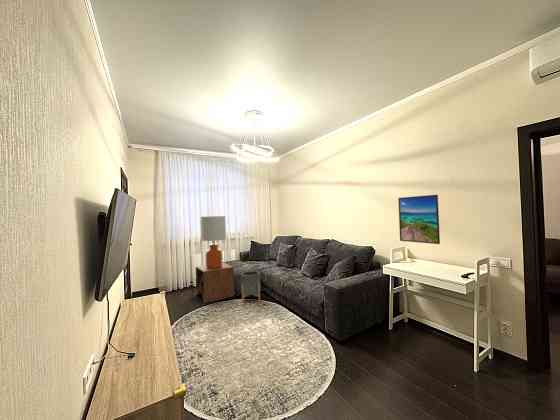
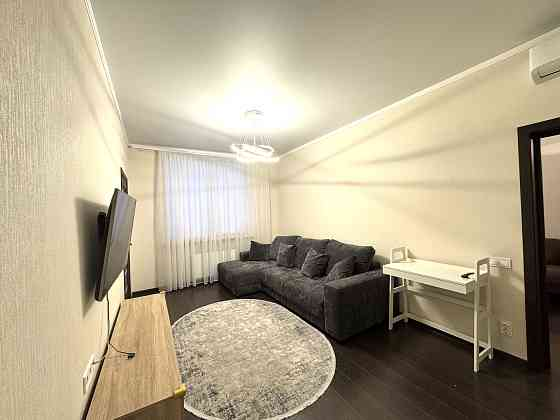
- planter (250, 286)
- lamp (213, 241)
- side table (214, 281)
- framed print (417, 219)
